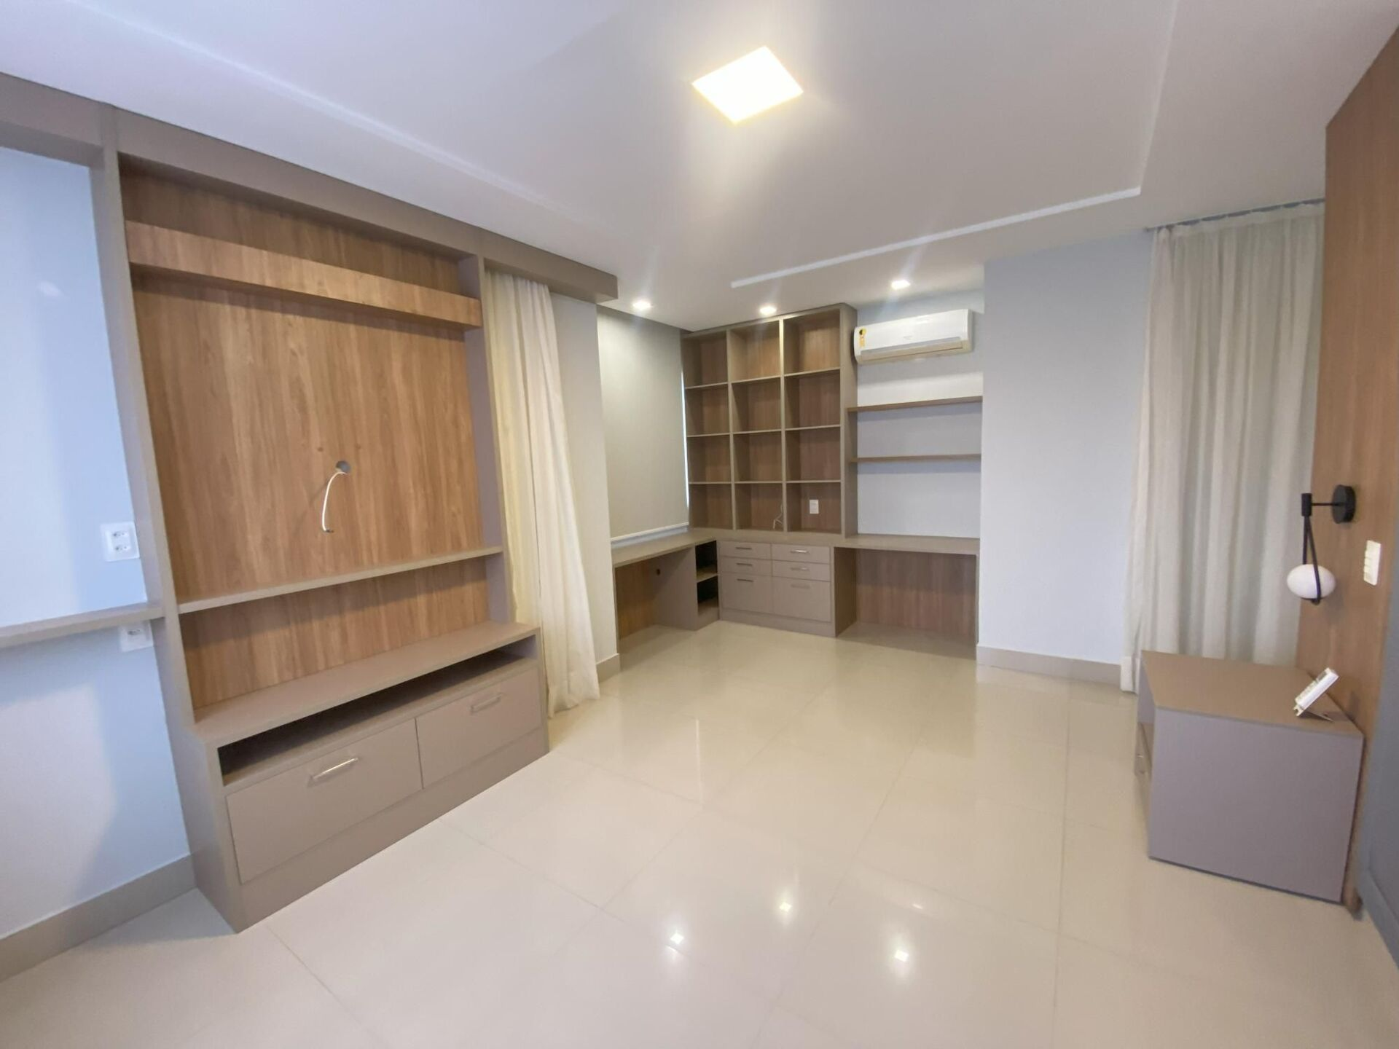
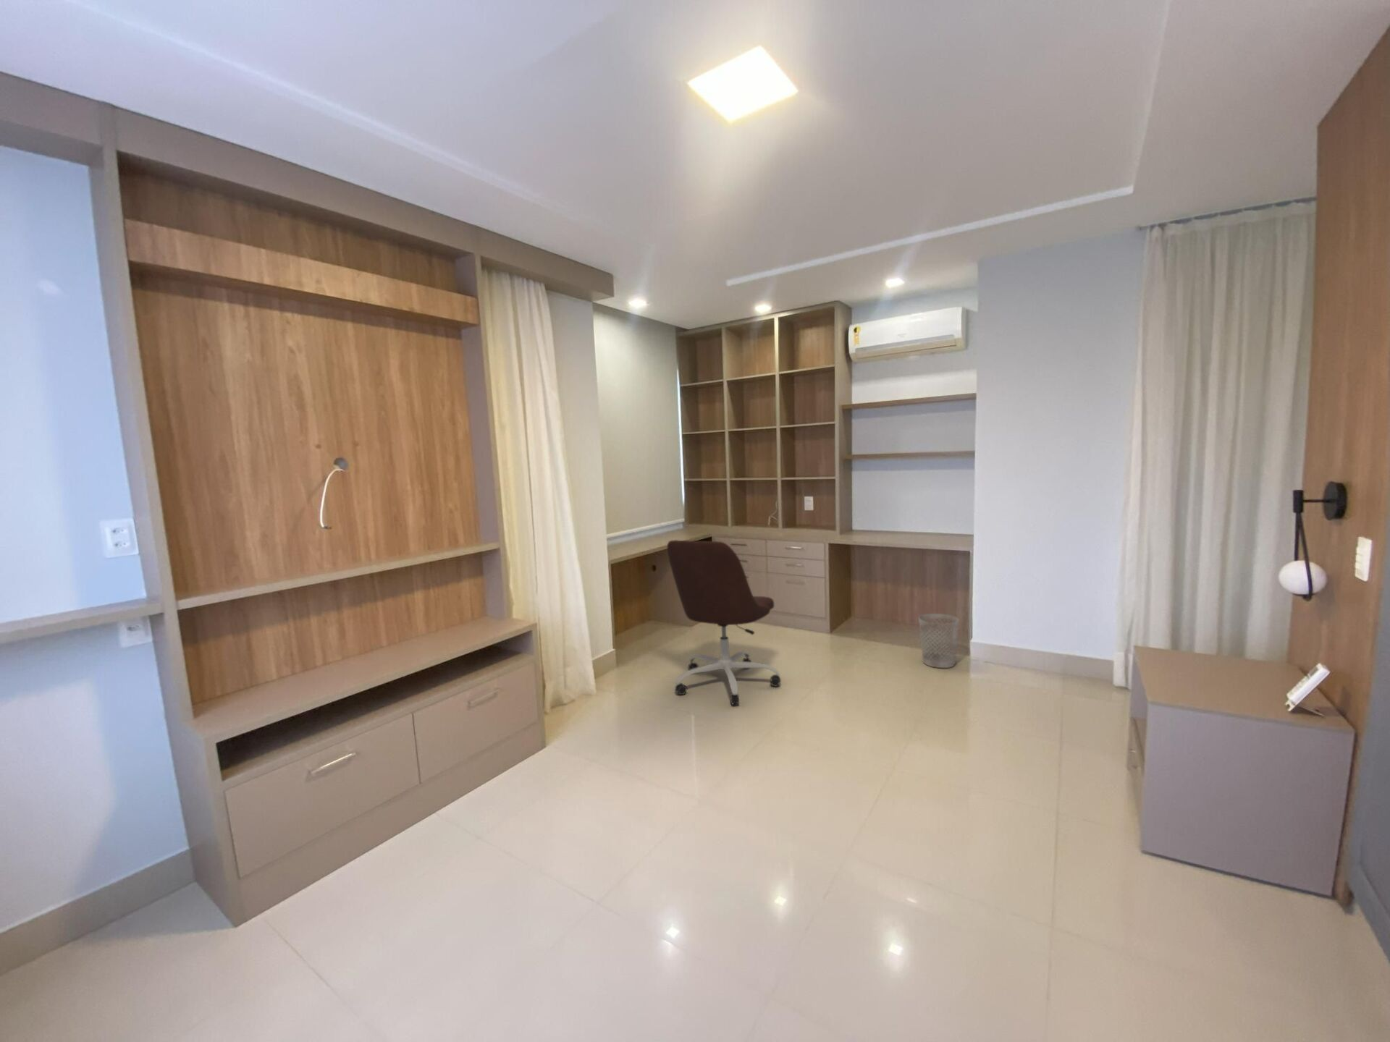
+ wastebasket (938, 640)
+ office chair (722, 610)
